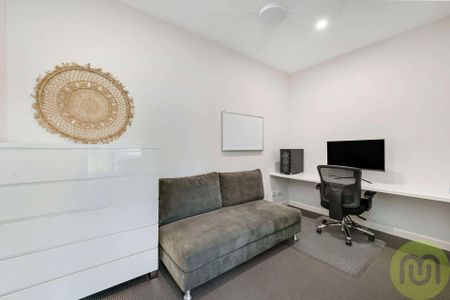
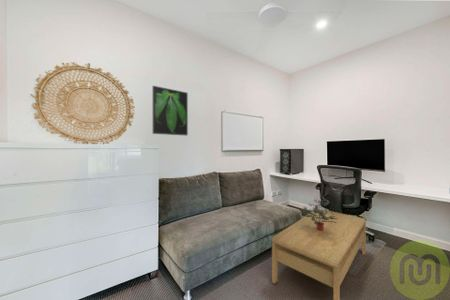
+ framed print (171, 112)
+ potted plant (317, 215)
+ coffee table (324, 246)
